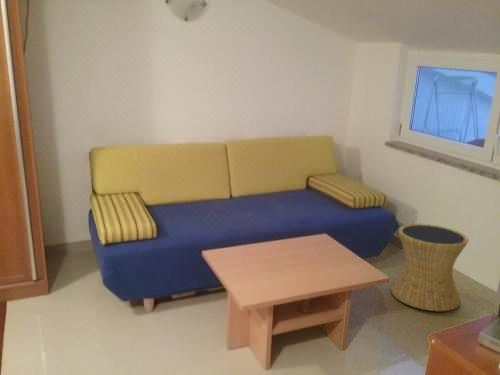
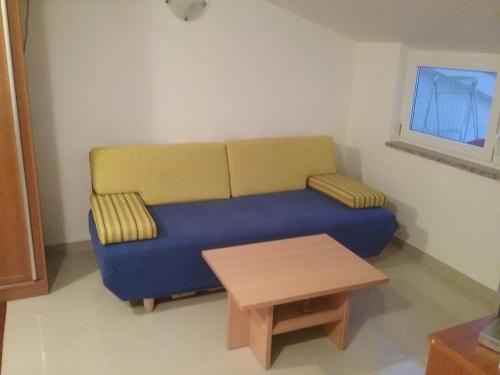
- side table (428, 265)
